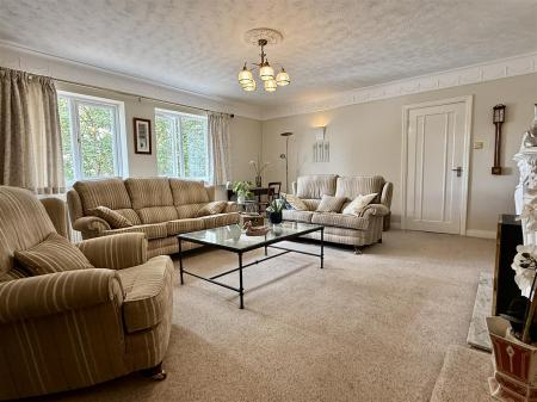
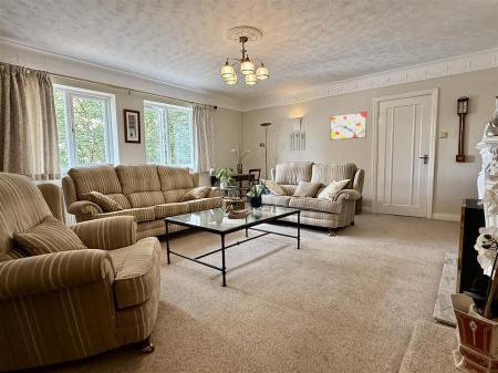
+ wall art (347, 126)
